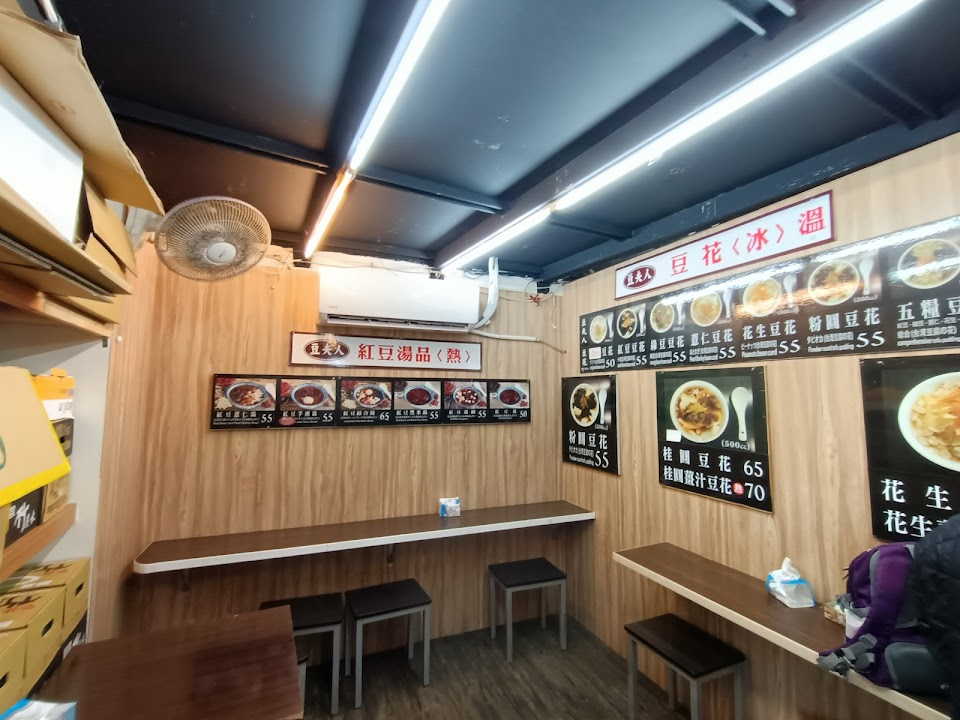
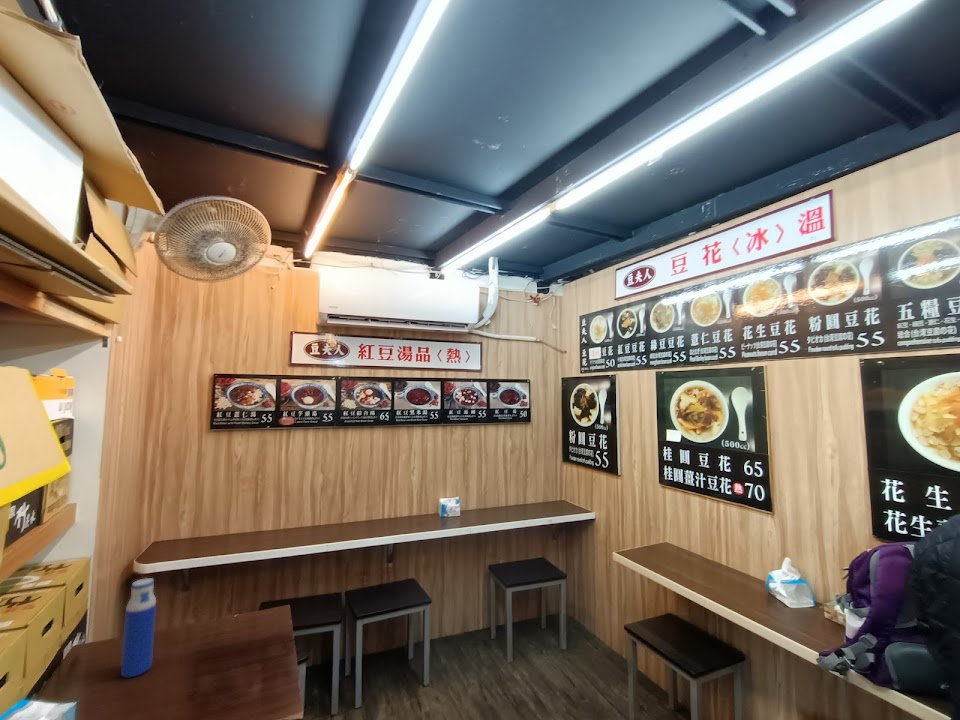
+ water bottle (139, 625)
